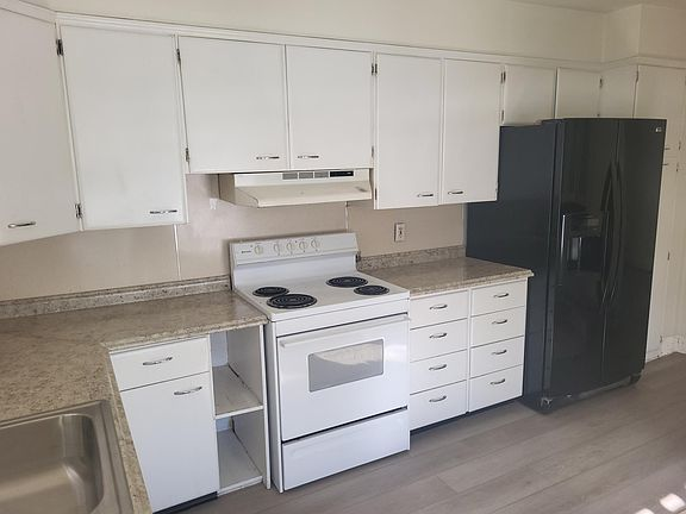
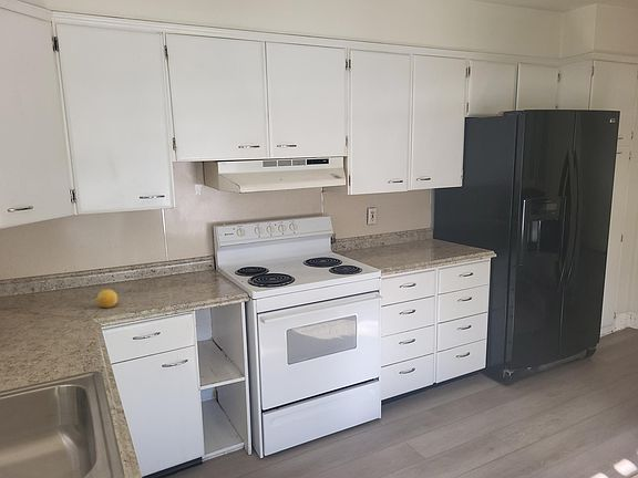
+ fruit (106, 298)
